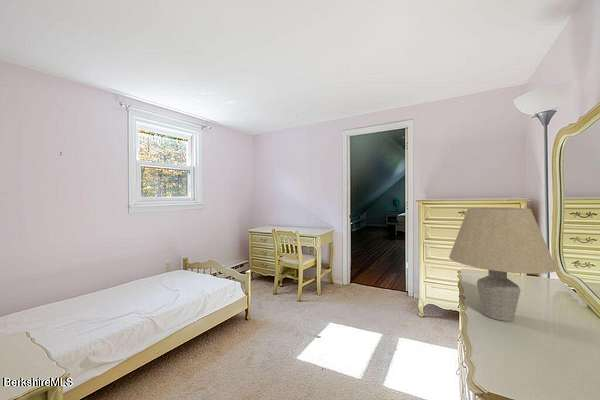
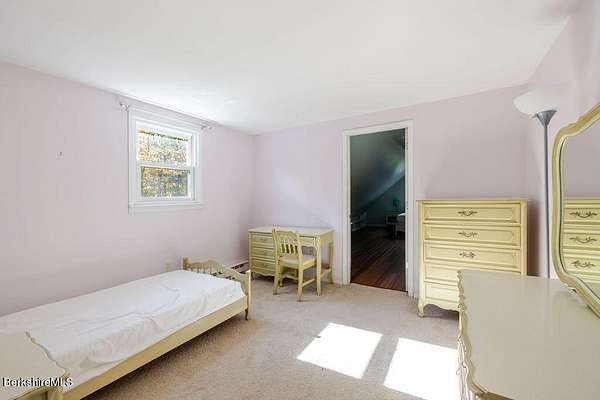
- table lamp (497, 261)
